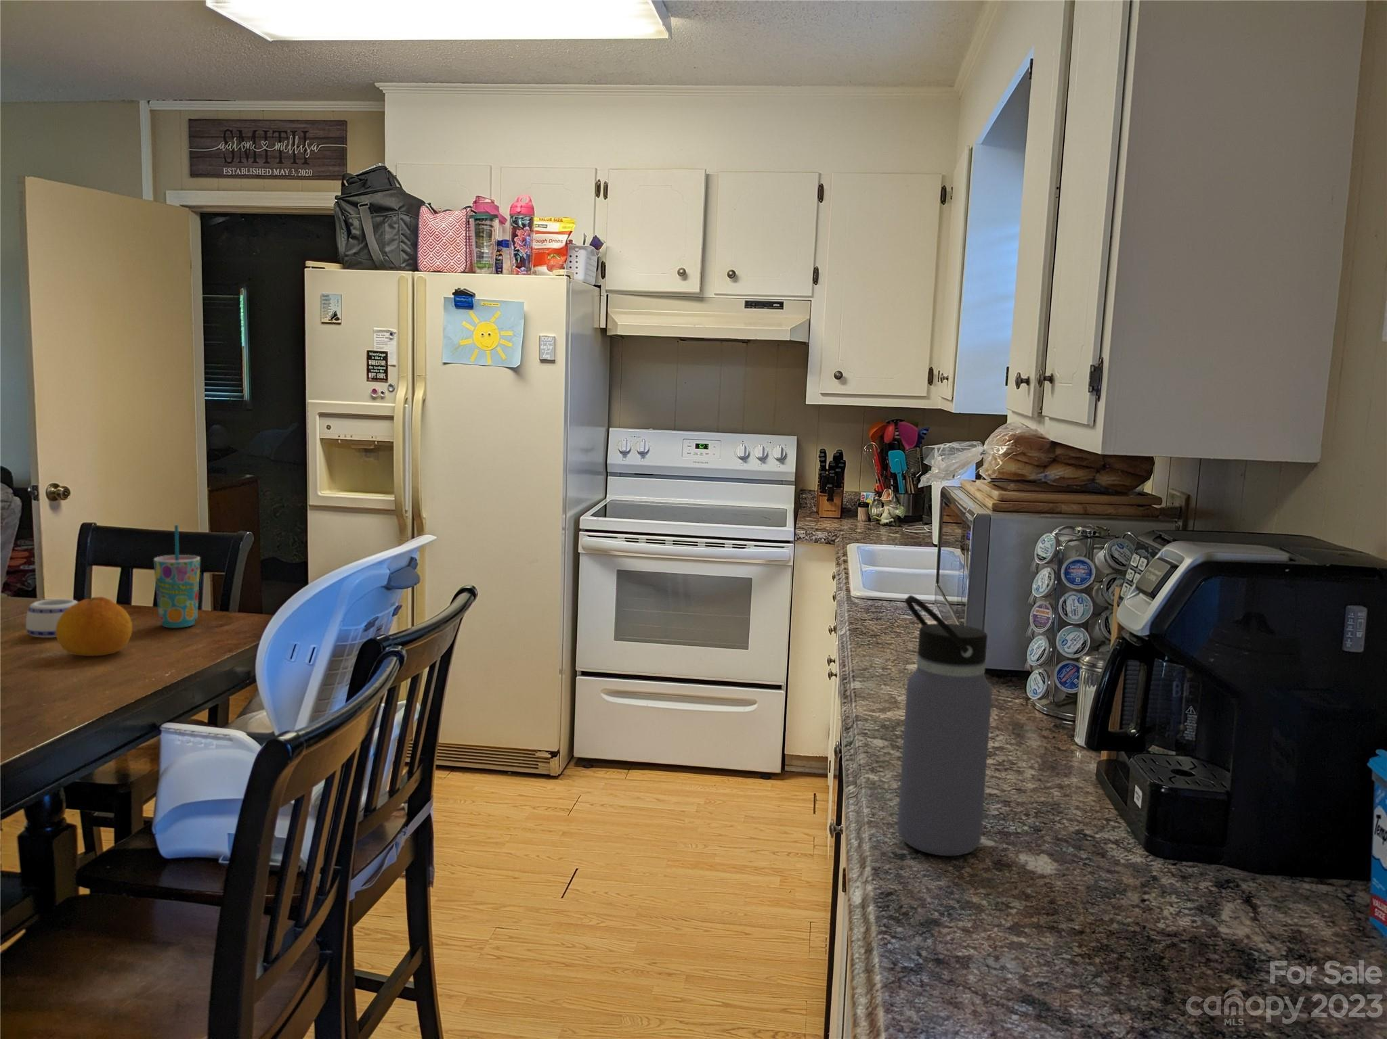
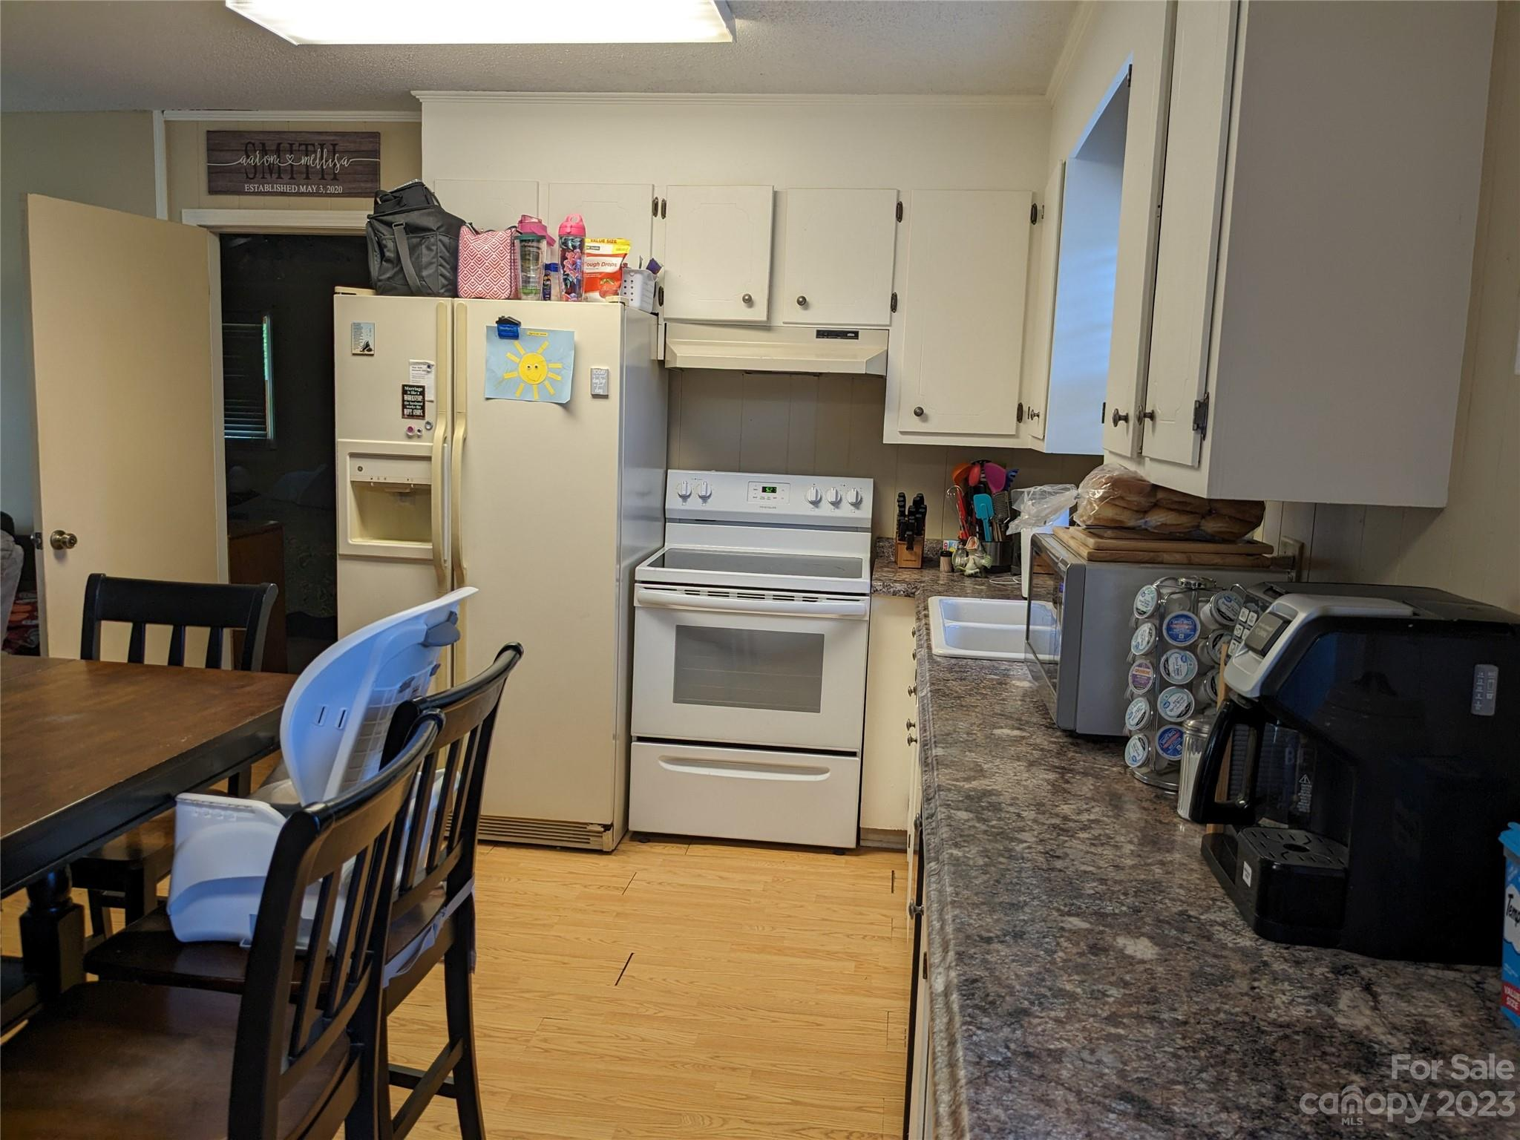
- fruit (95, 625)
- cup (177, 575)
- mug (56, 617)
- water bottle (943, 720)
